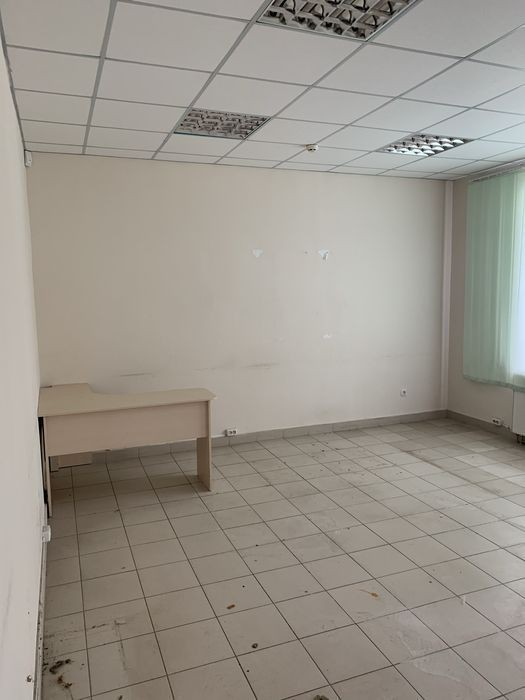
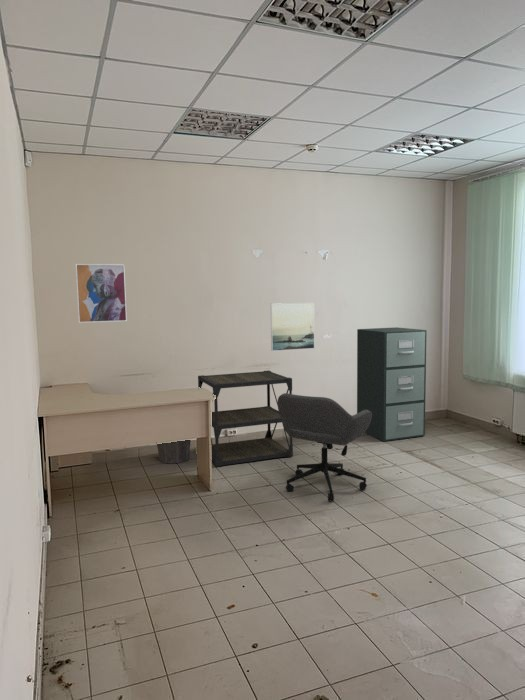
+ wall art (101, 293)
+ filing cabinet (391, 381)
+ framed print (292, 326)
+ shelf unit (244, 415)
+ office chair (323, 438)
+ waste bin (173, 442)
